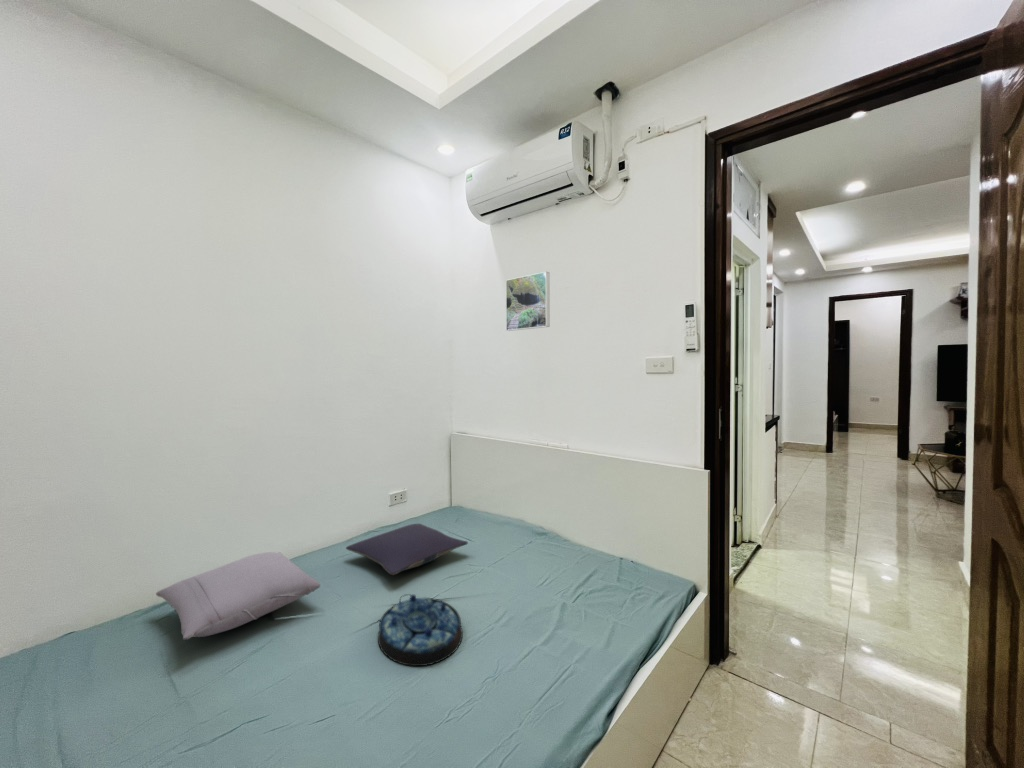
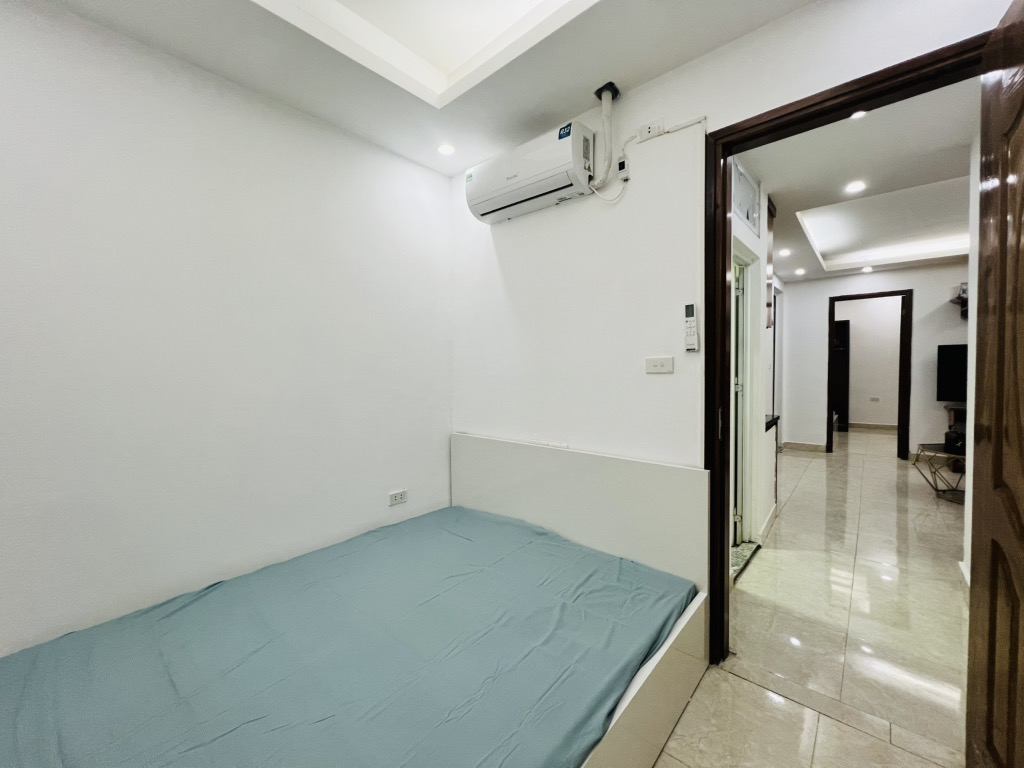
- pillow (407, 545)
- pillow (240, 589)
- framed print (526, 302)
- serving tray (420, 621)
